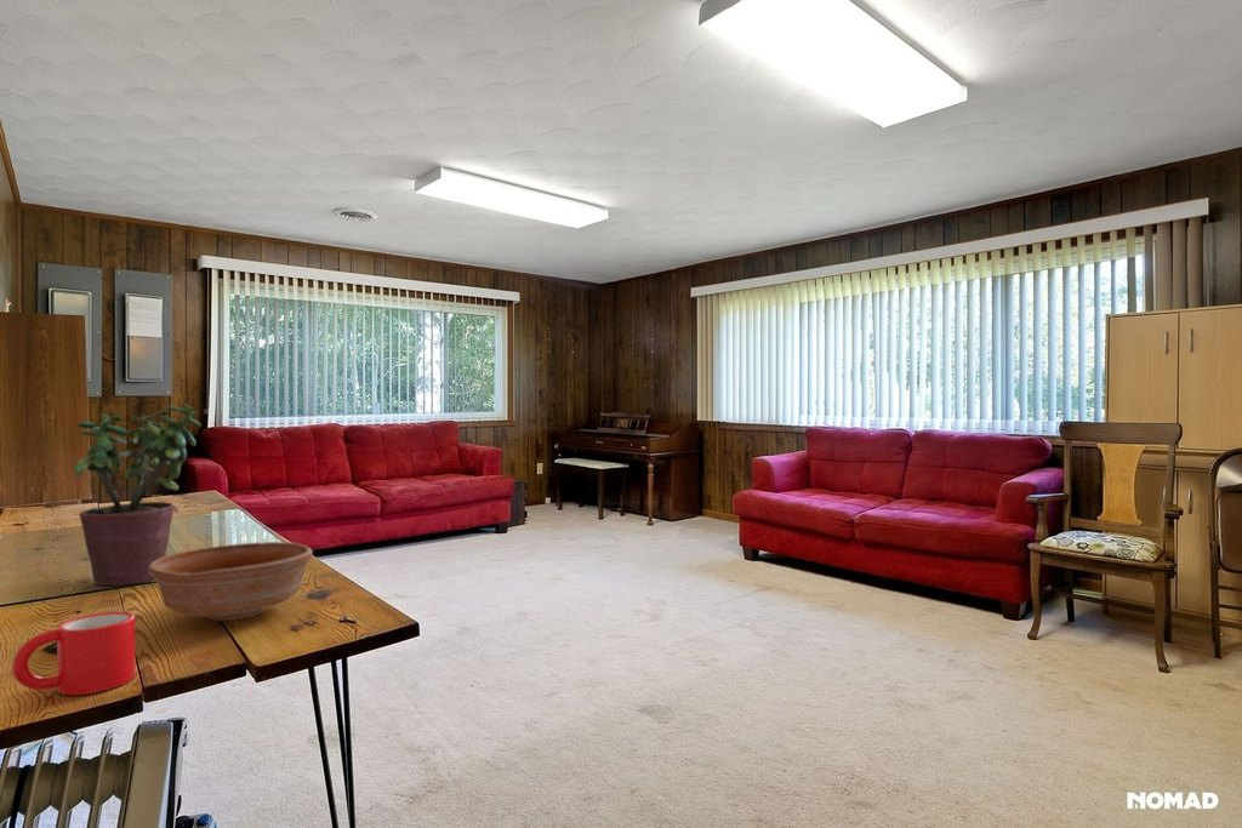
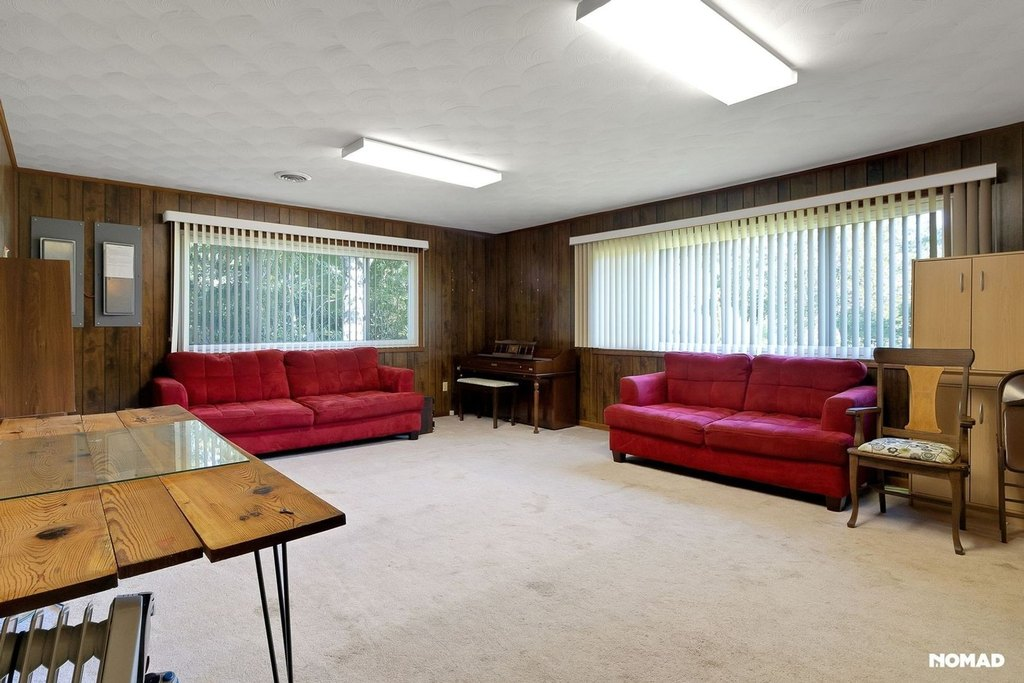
- mug (76, 655)
- potted plant (132, 493)
- bowl (235, 583)
